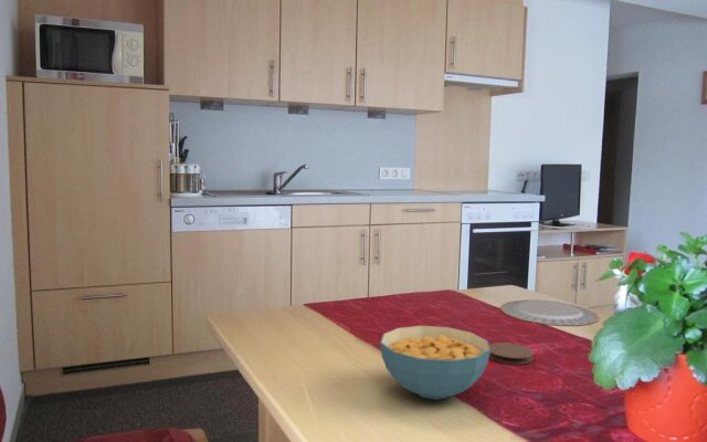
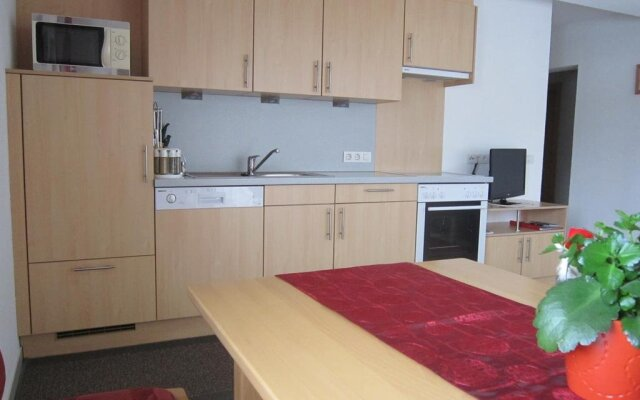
- coaster (509, 352)
- cereal bowl (433, 367)
- chinaware (548, 309)
